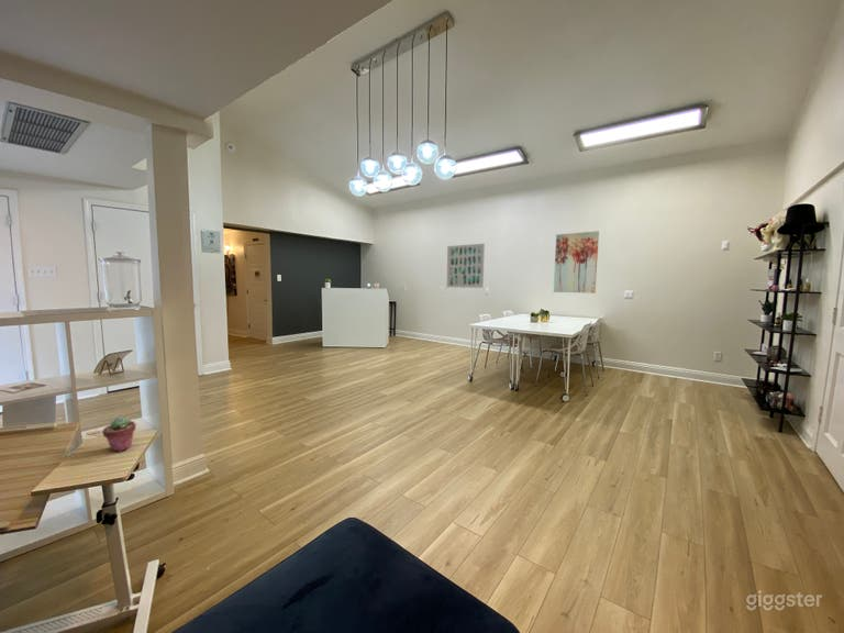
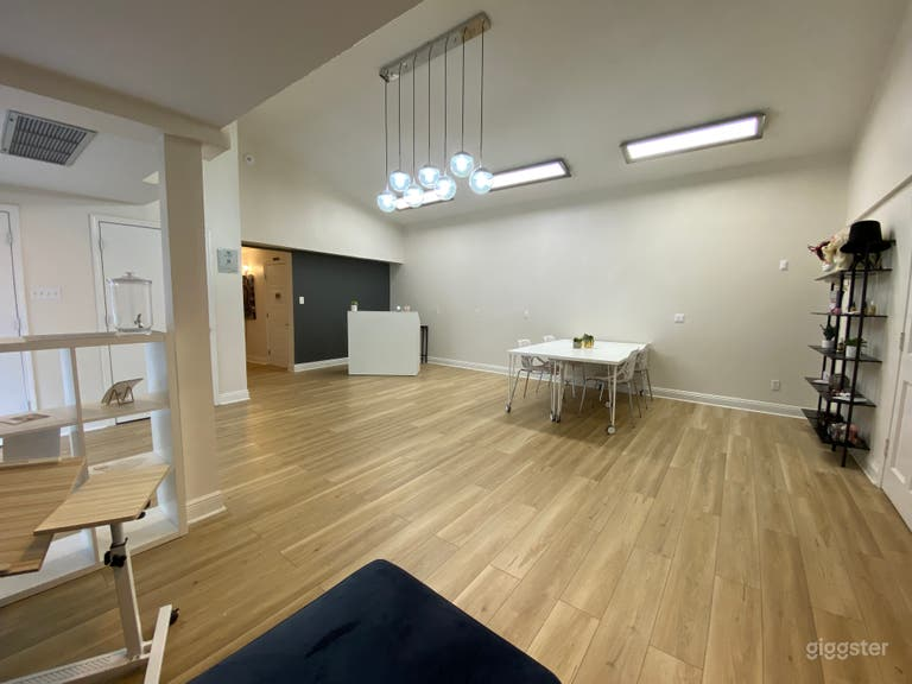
- wall art (575, 263)
- potted succulent (120, 432)
- wall art (464, 266)
